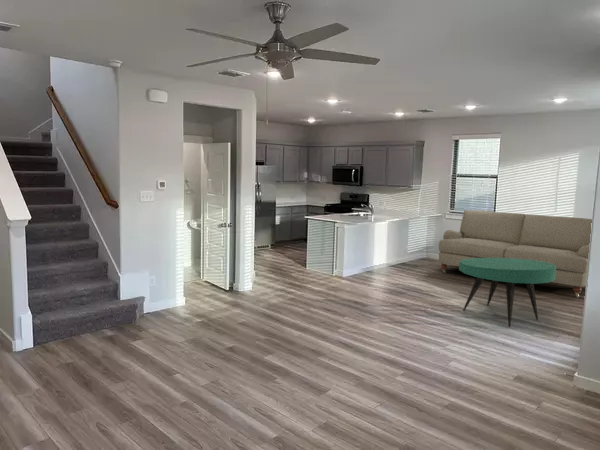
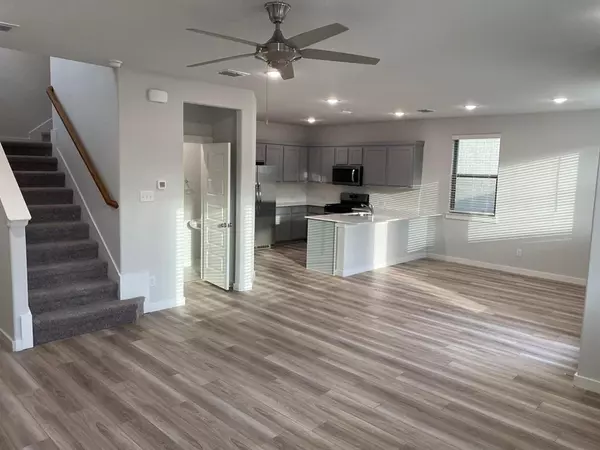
- sofa (516, 247)
- coffee table (506, 288)
